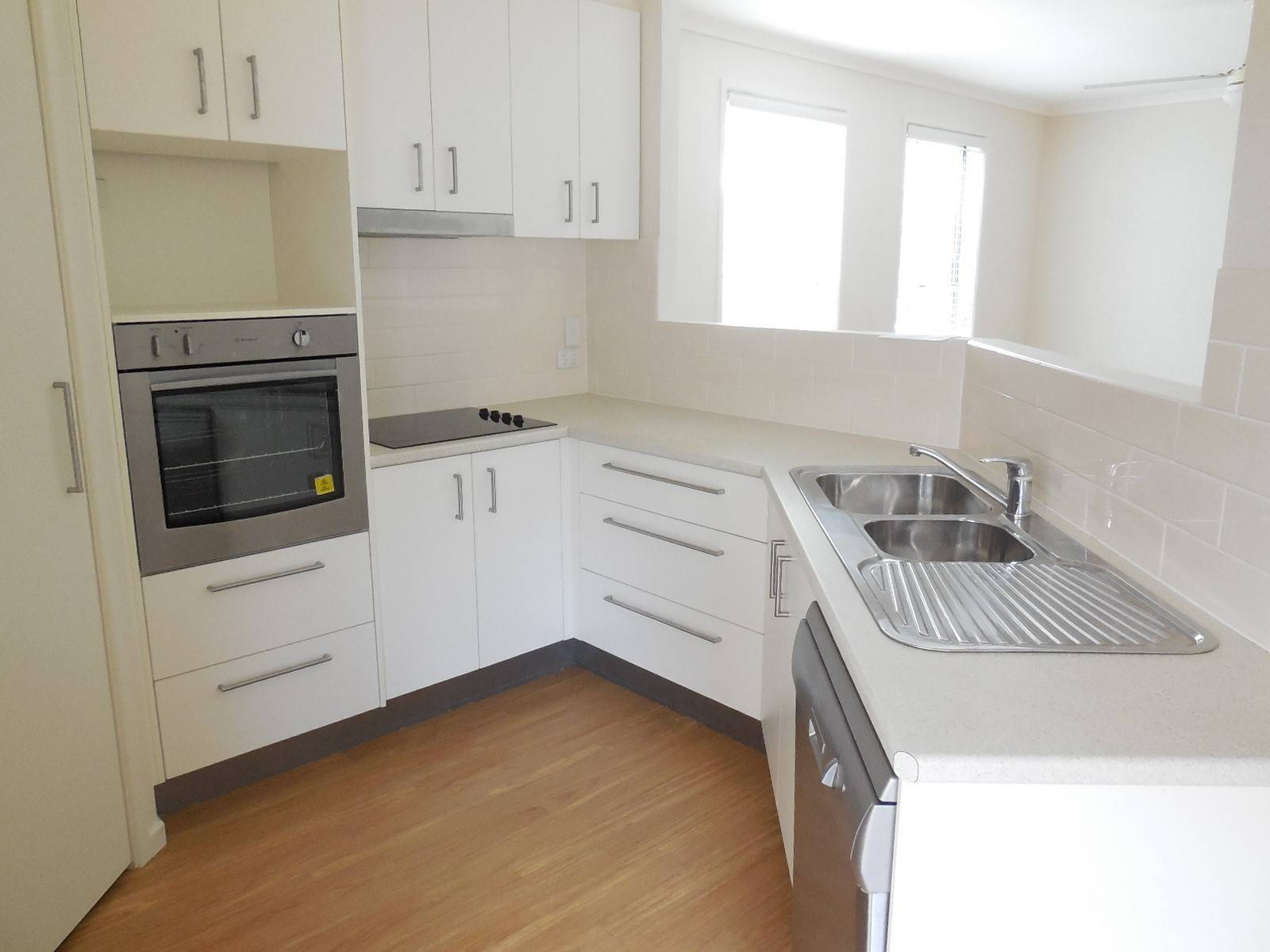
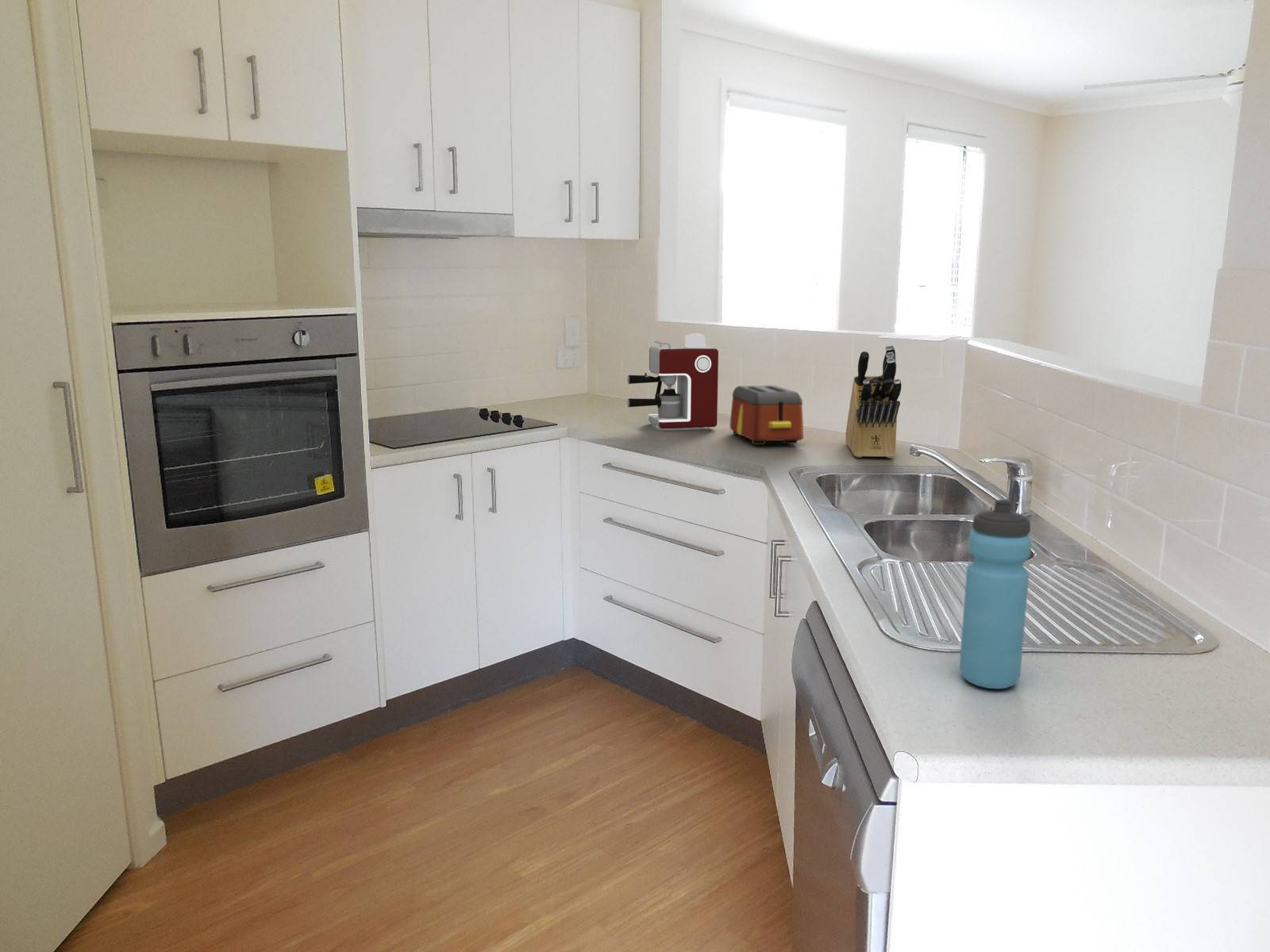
+ water bottle (995, 591)
+ knife block (873, 398)
+ coffee maker (670, 380)
+ toaster (766, 414)
